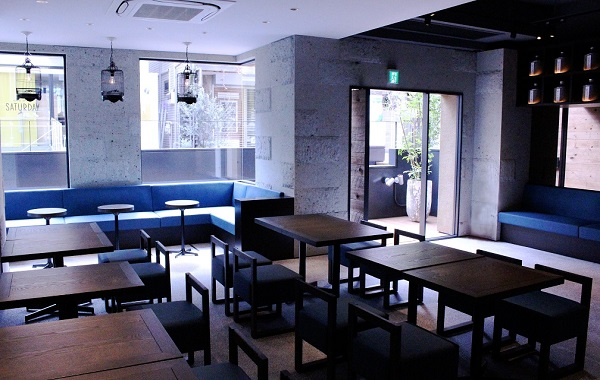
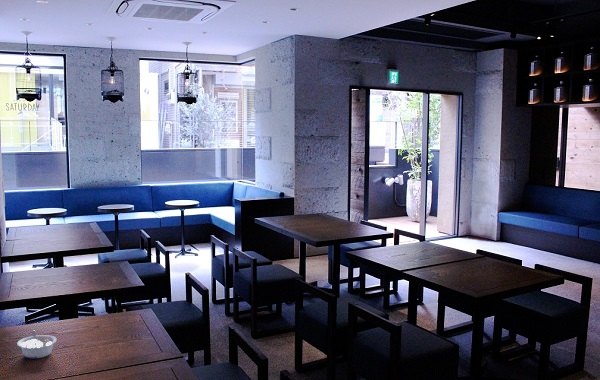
+ legume (36, 346)
